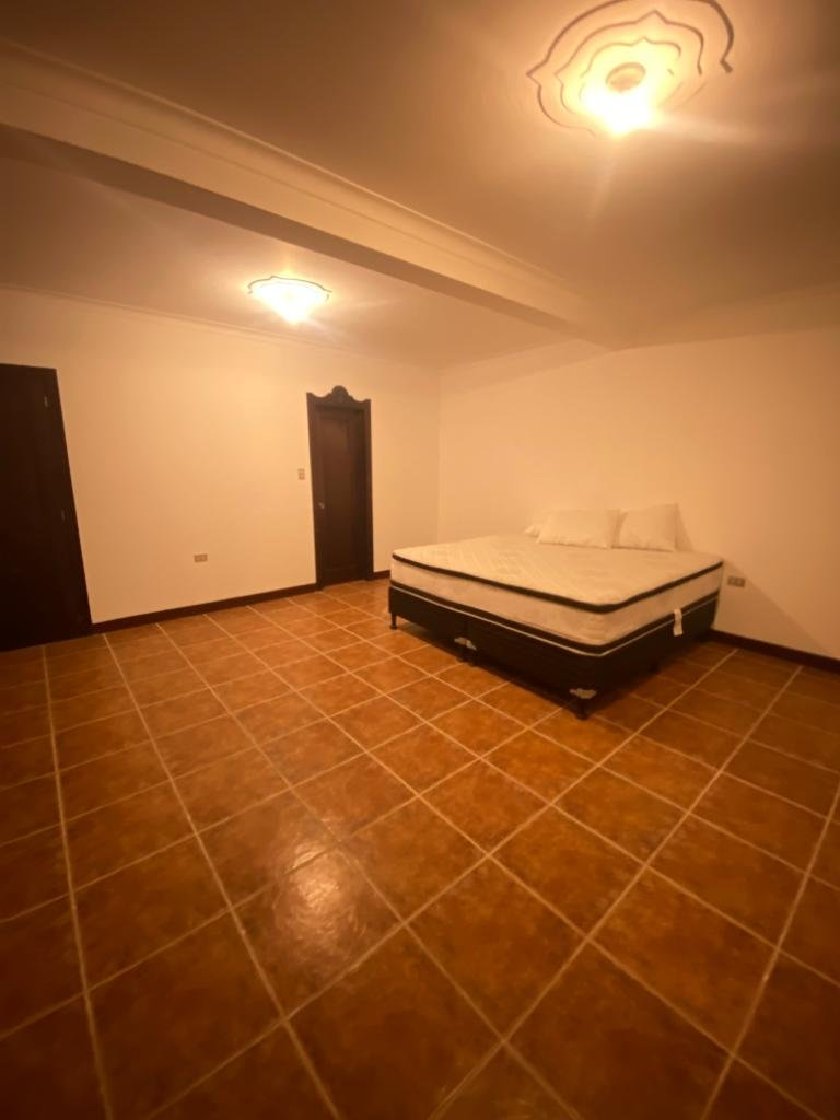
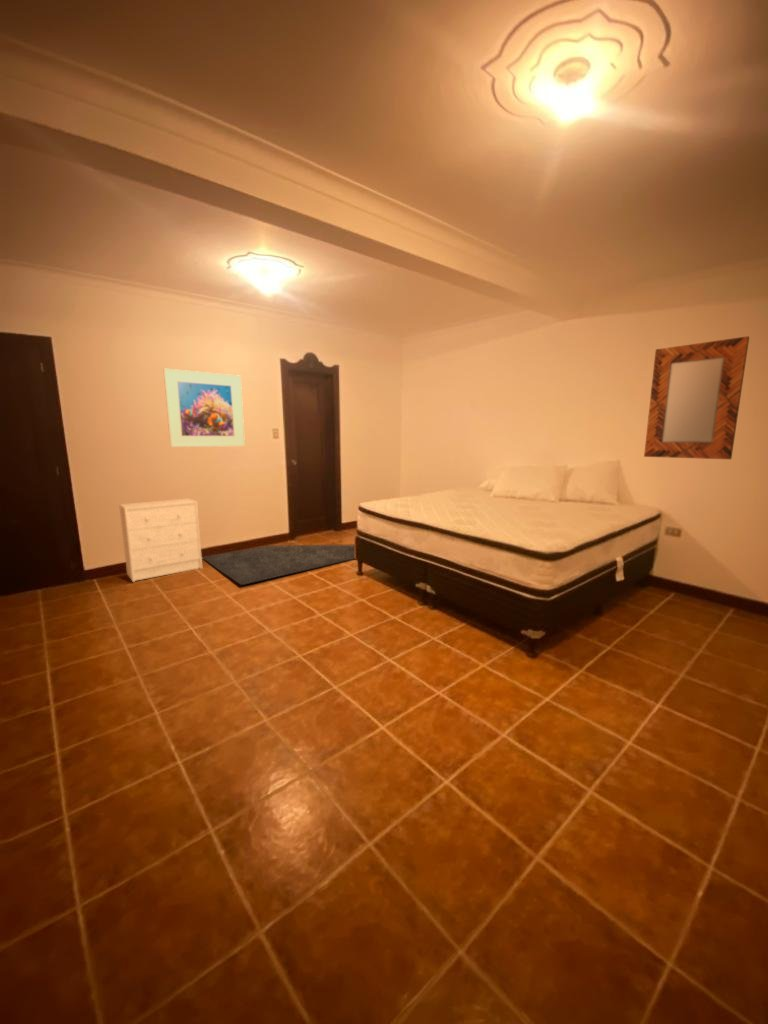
+ home mirror (691, 402)
+ dresser (162, 537)
+ rug (297, 553)
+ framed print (207, 410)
